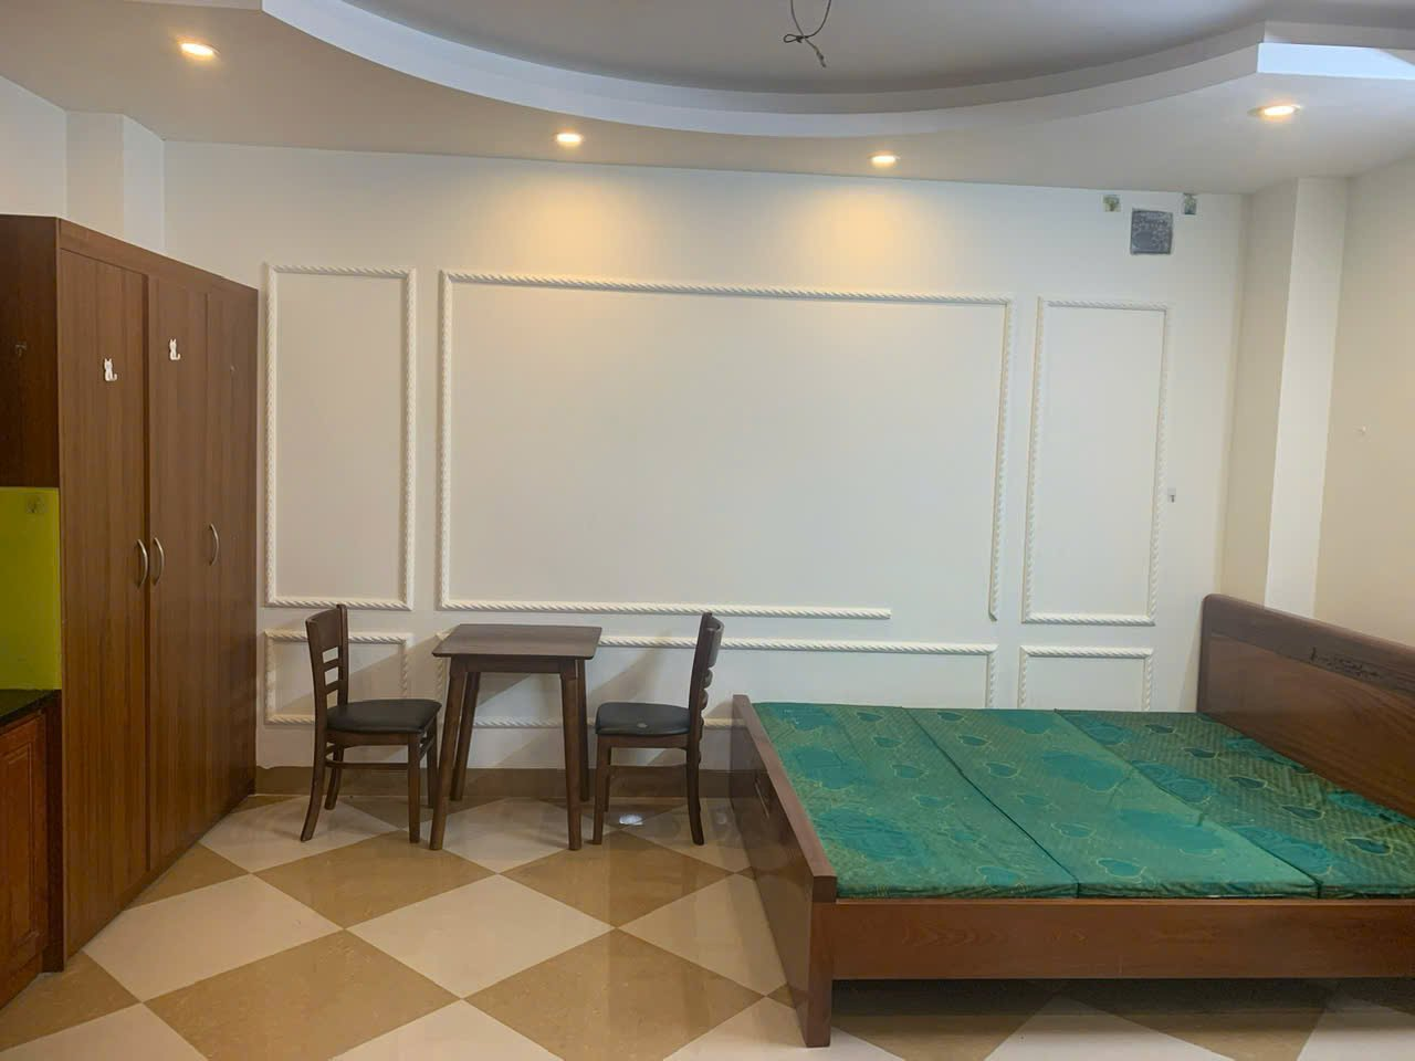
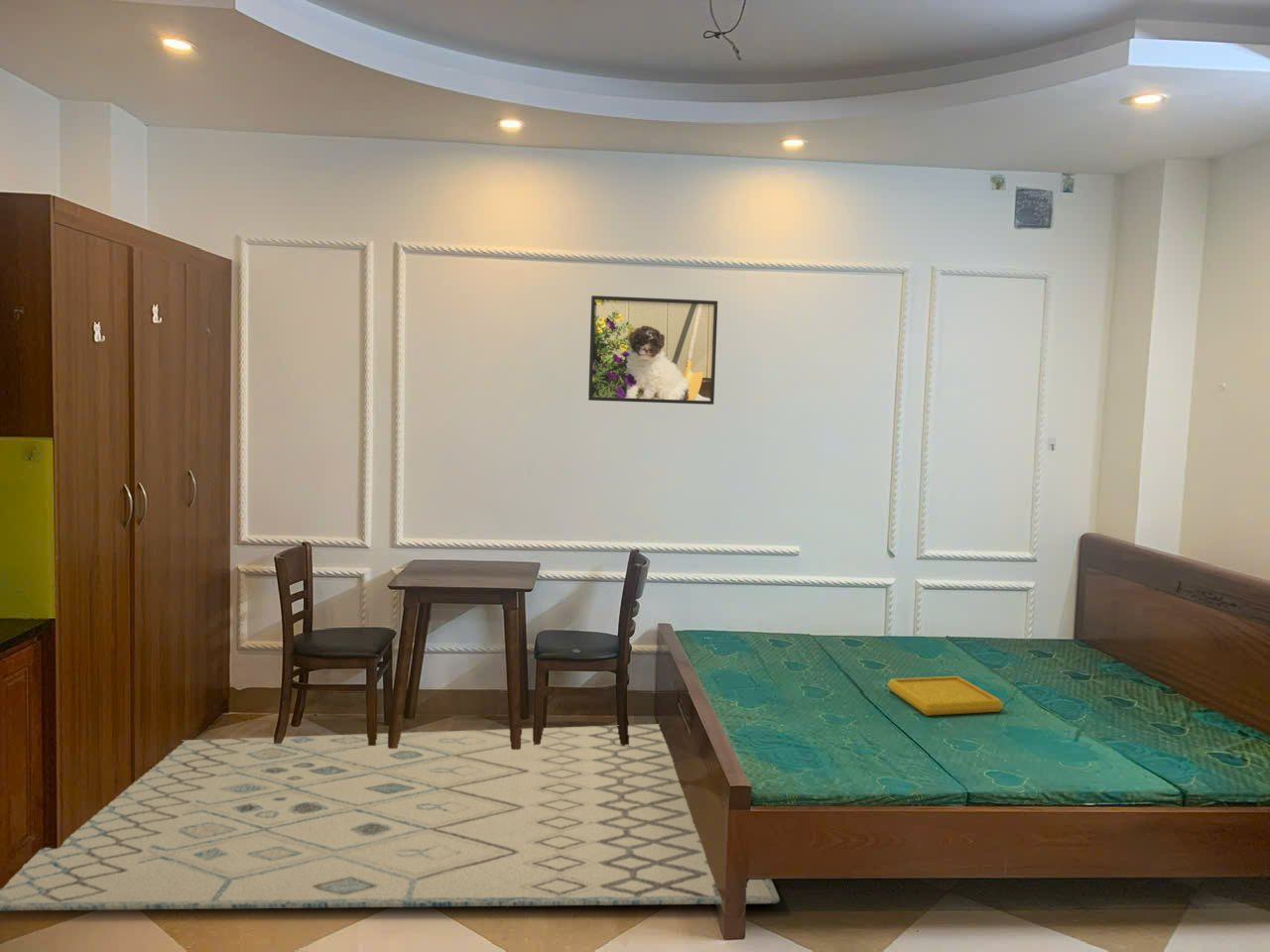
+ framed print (653, 350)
+ serving tray (943, 694)
+ rug (396, 790)
